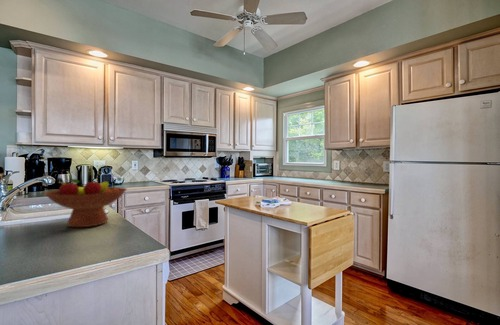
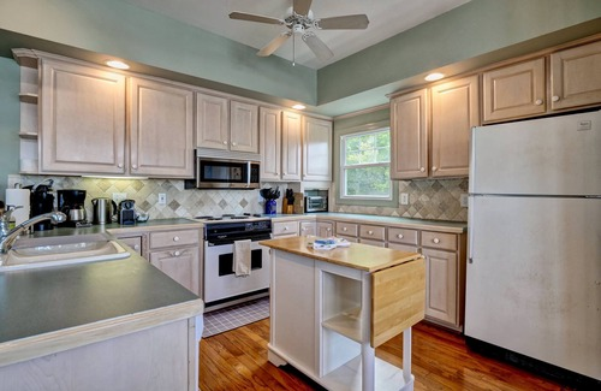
- fruit bowl (88, 200)
